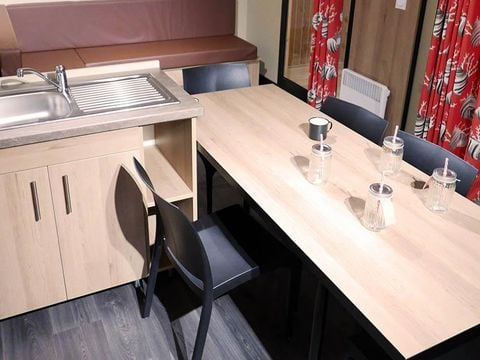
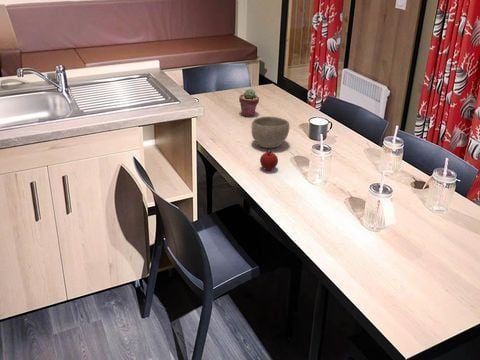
+ potted succulent (248, 102)
+ bowl (270, 132)
+ apple (269, 159)
